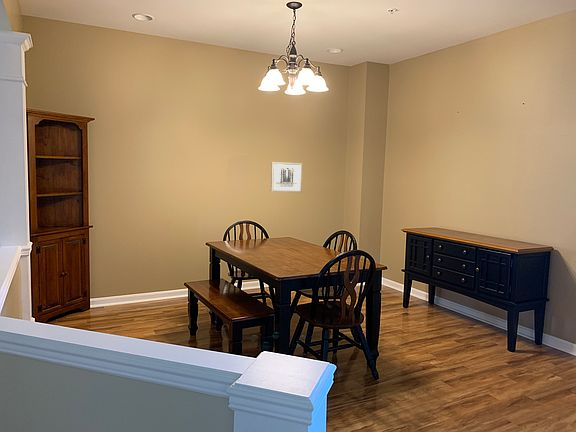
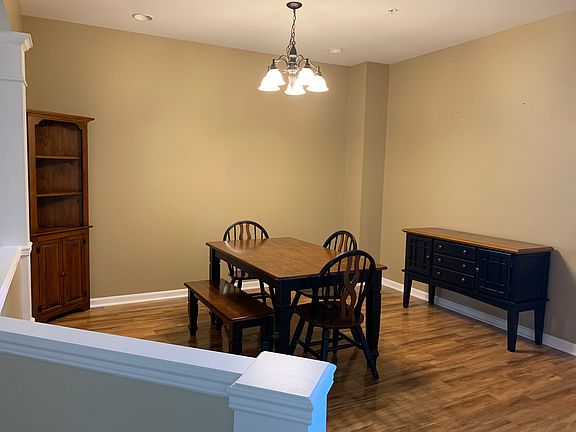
- wall art (286, 177)
